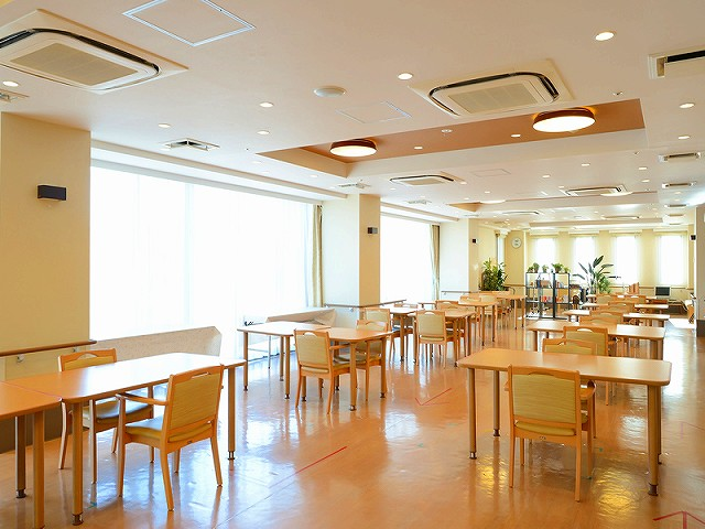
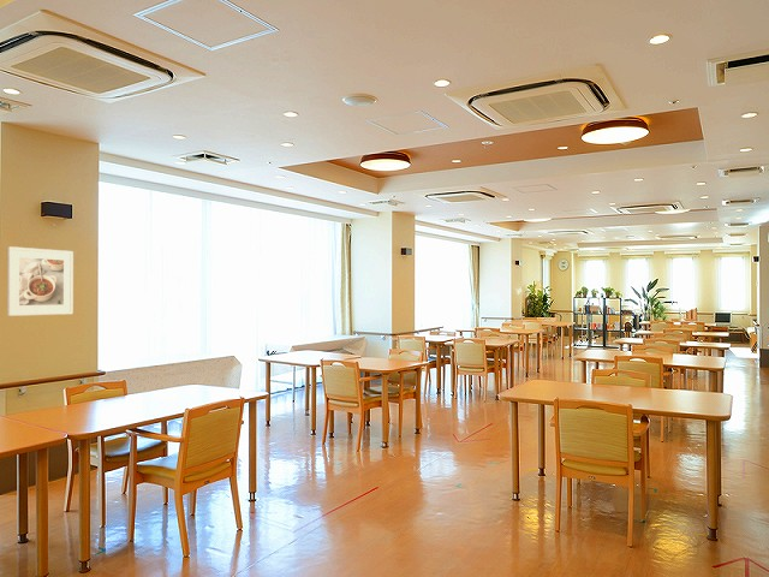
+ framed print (41, 281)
